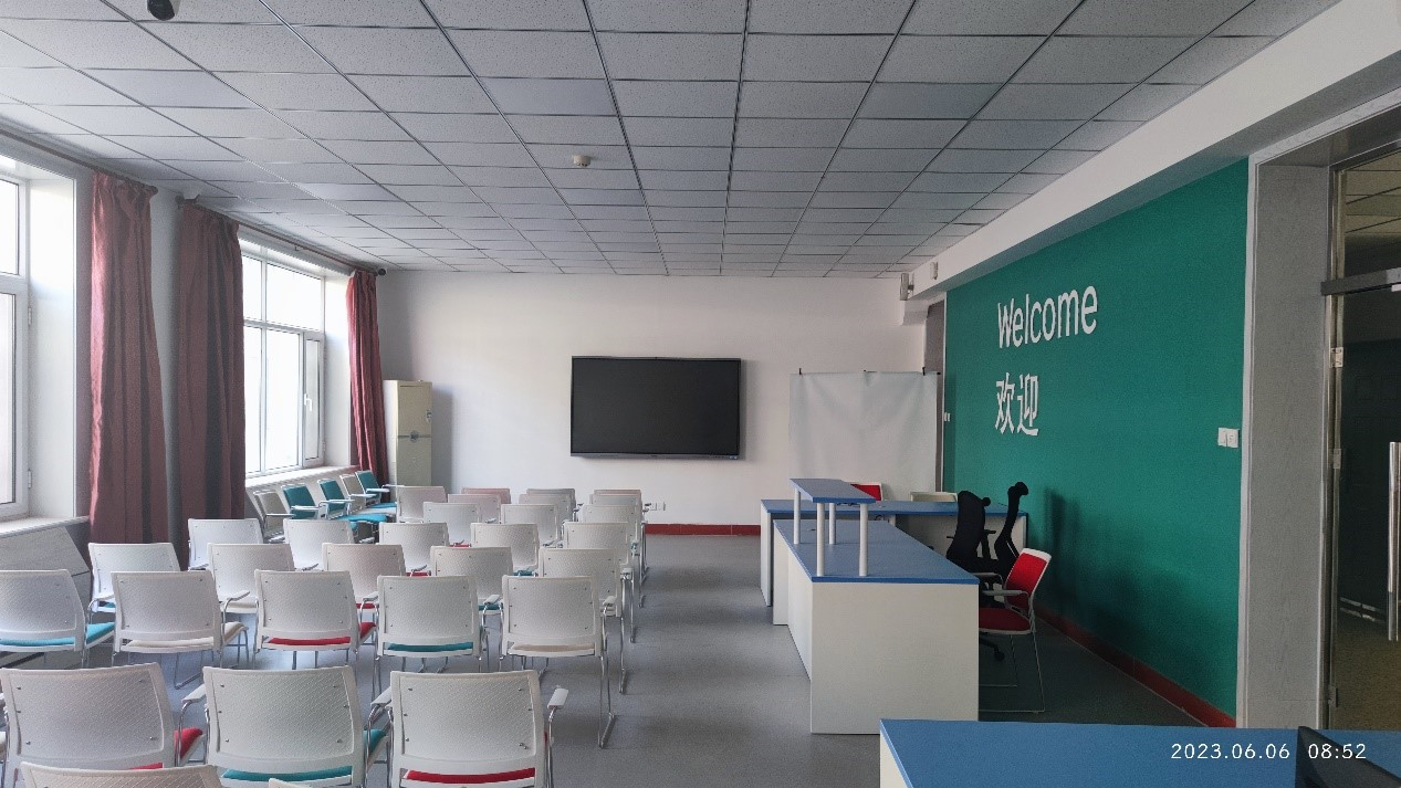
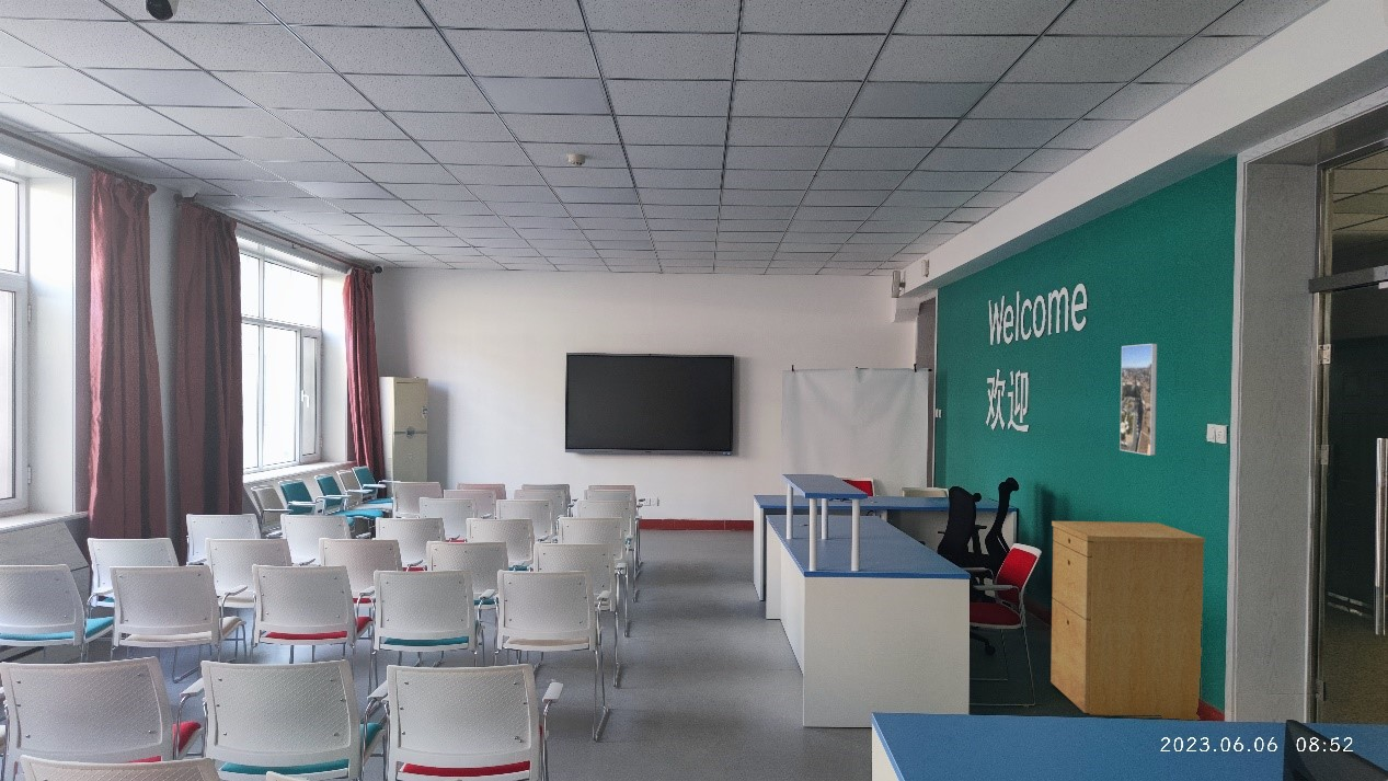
+ filing cabinet (1122, 616)
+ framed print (1137, 399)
